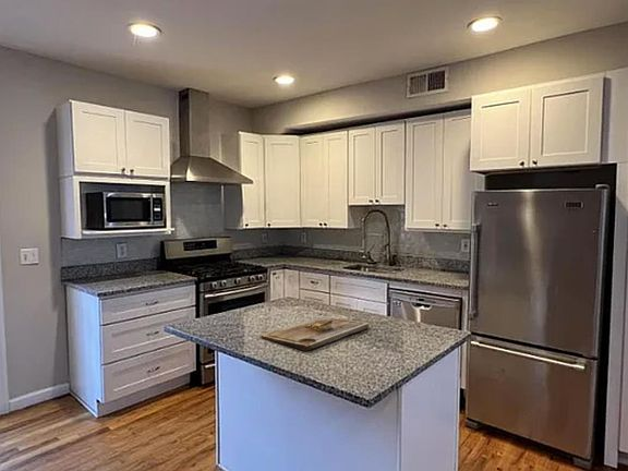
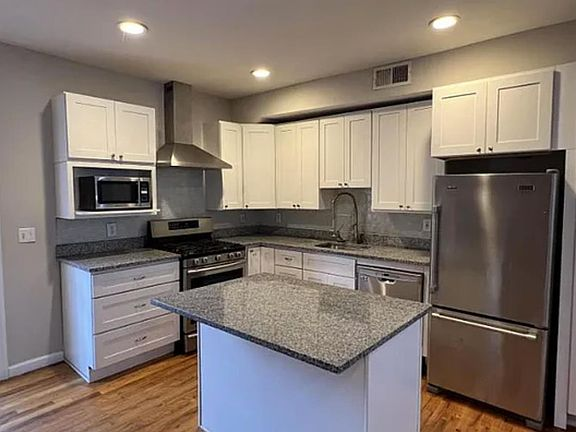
- cutting board (316, 325)
